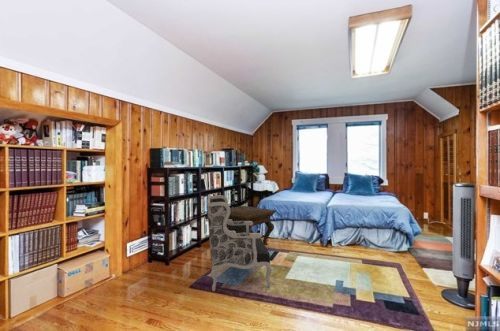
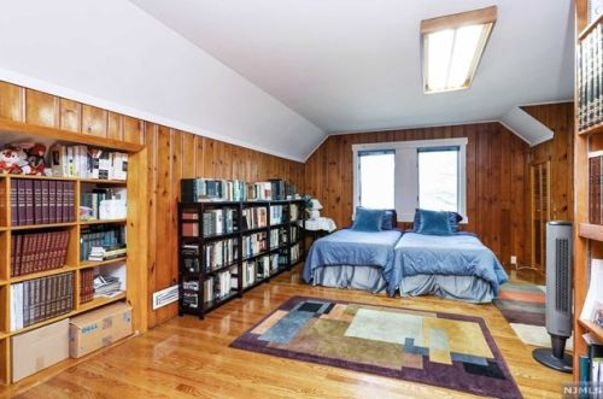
- side table (249, 226)
- armchair (237, 235)
